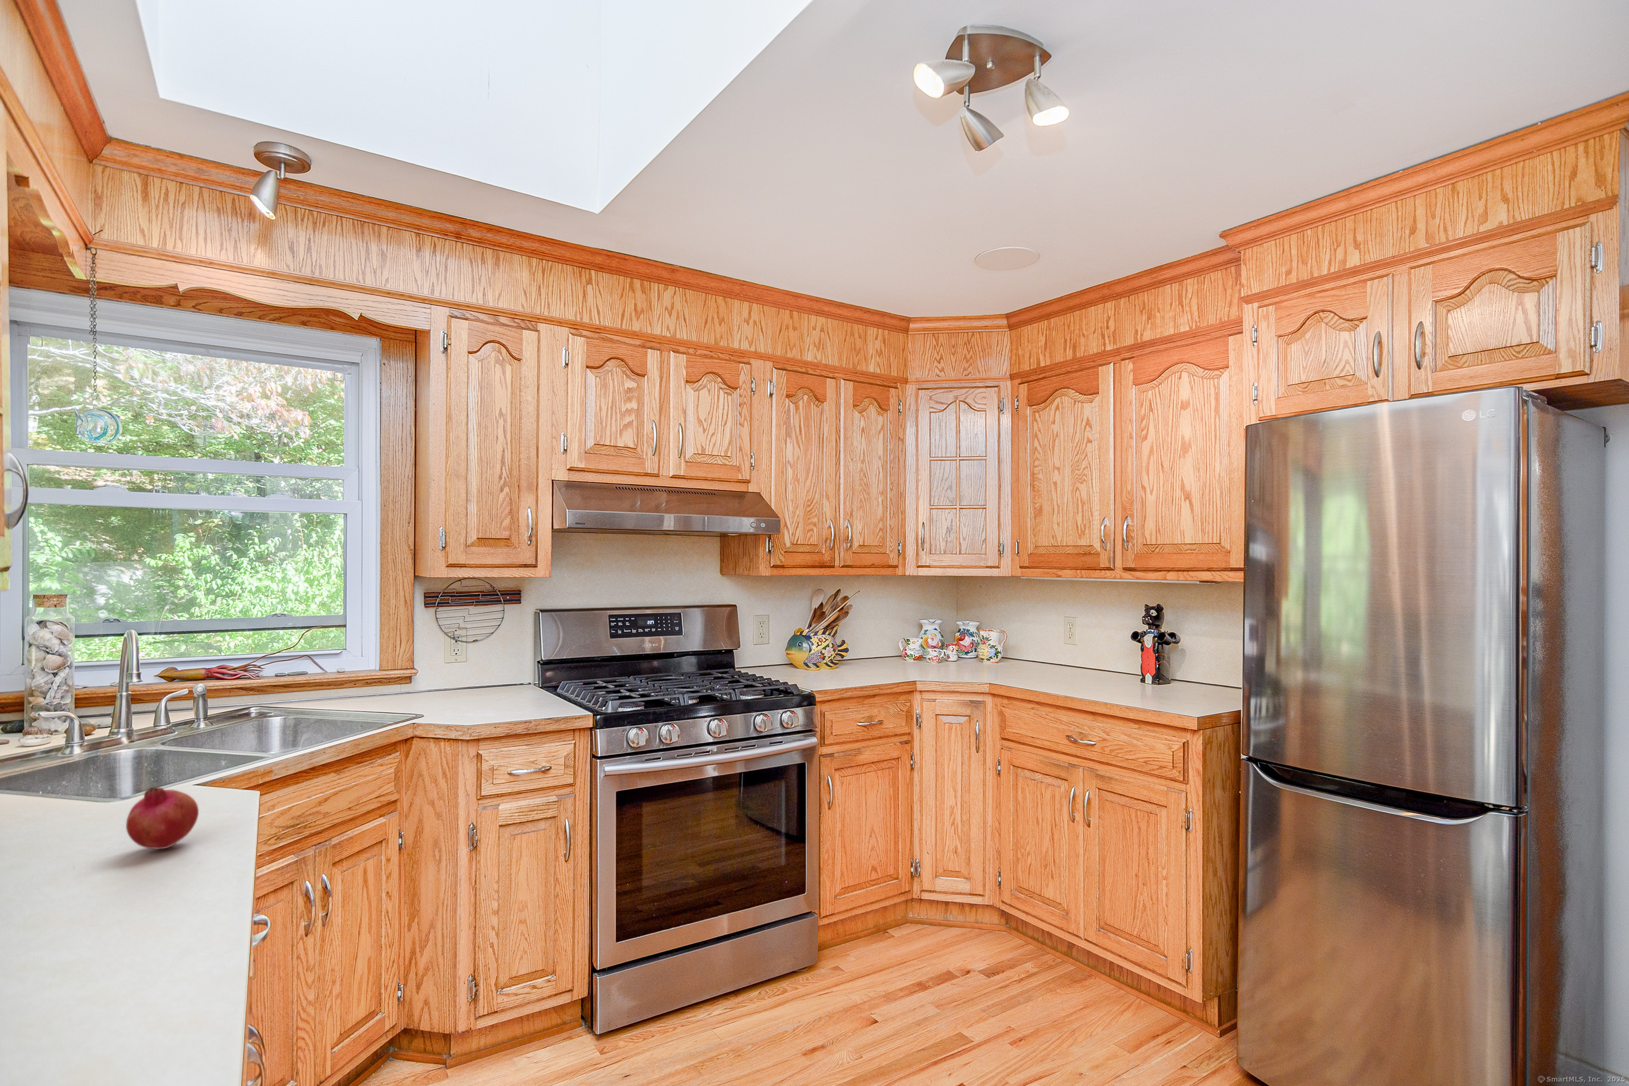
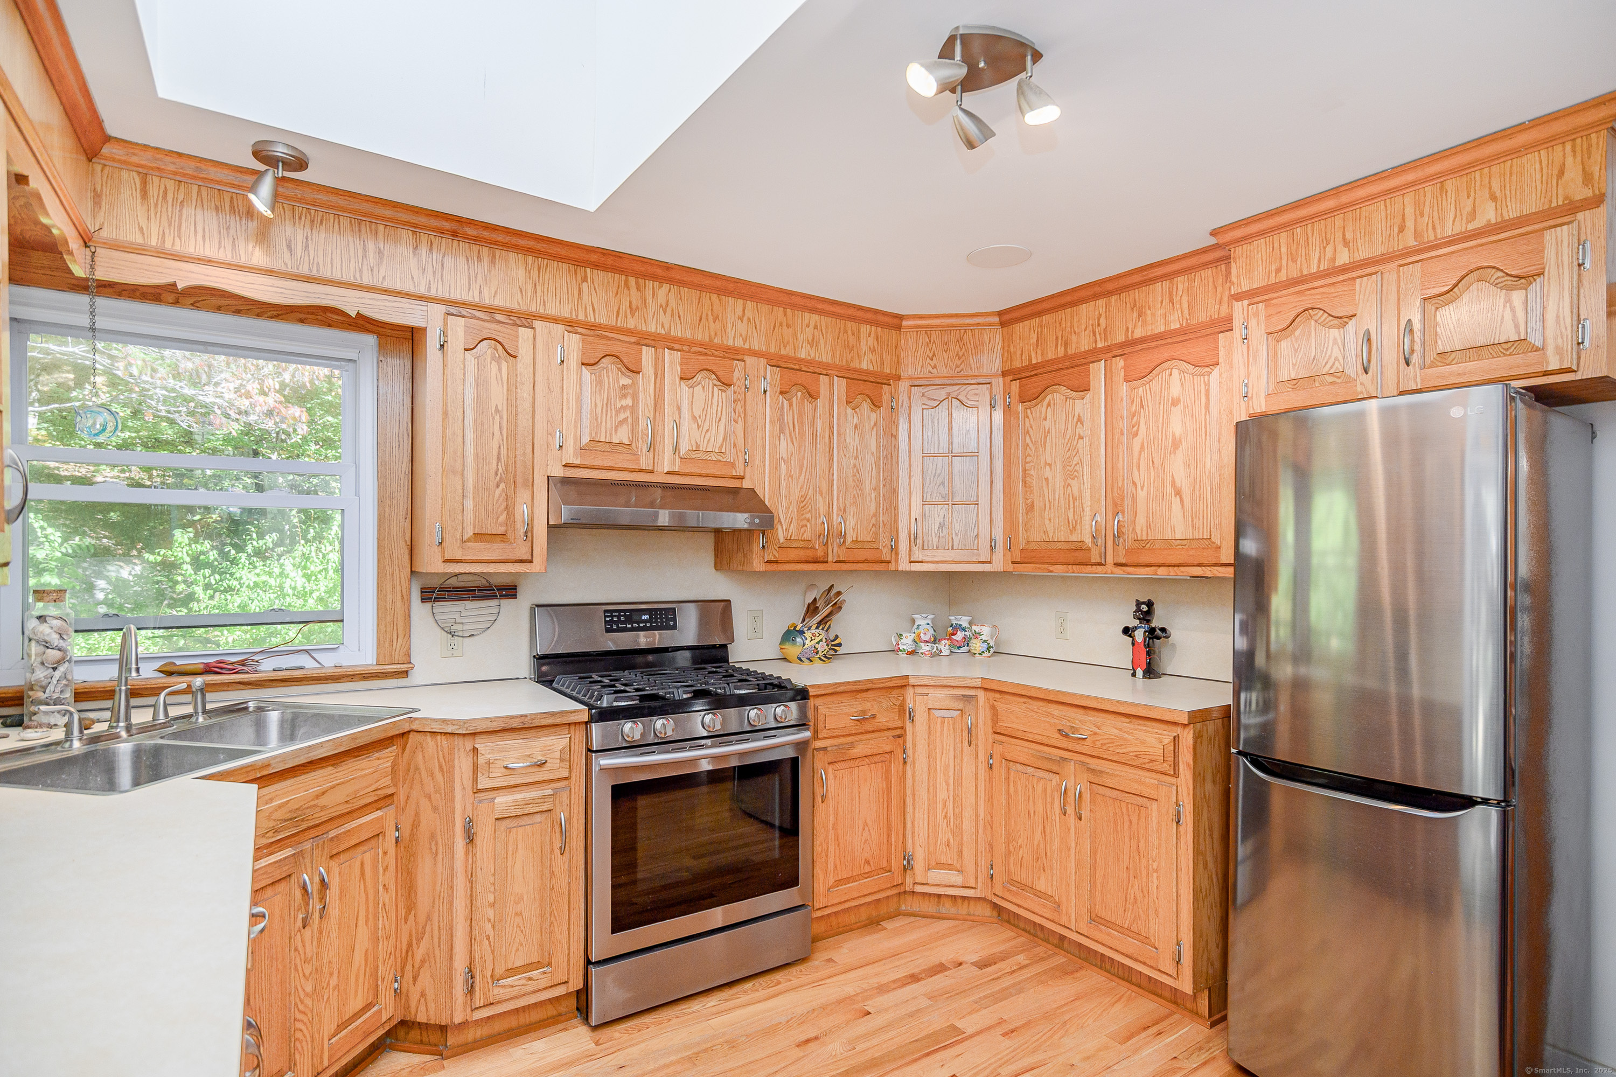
- fruit (162, 814)
